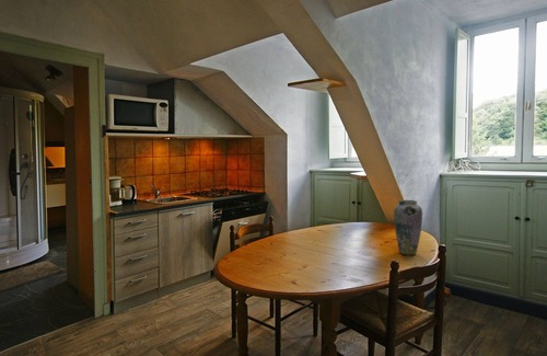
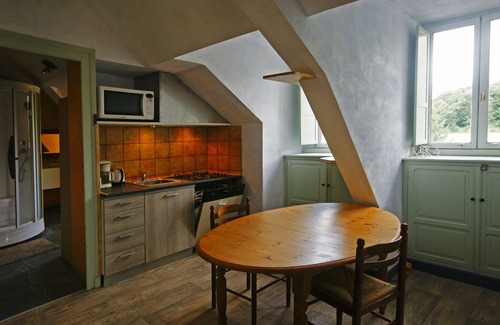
- vase (407, 227)
